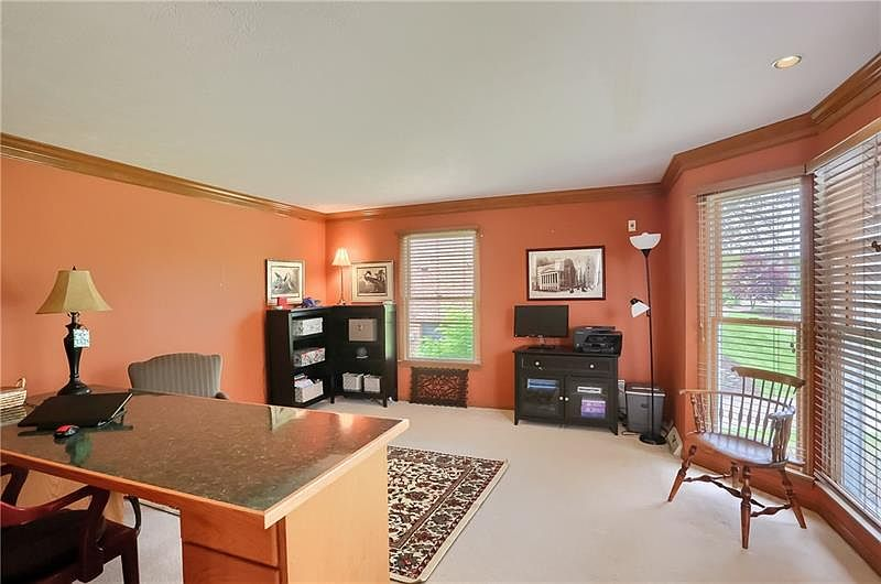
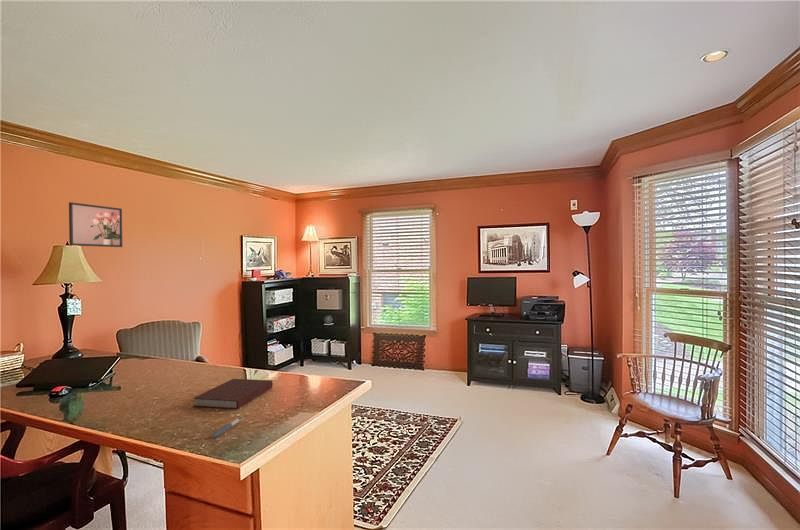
+ pen (227, 426)
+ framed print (97, 226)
+ notebook (235, 392)
